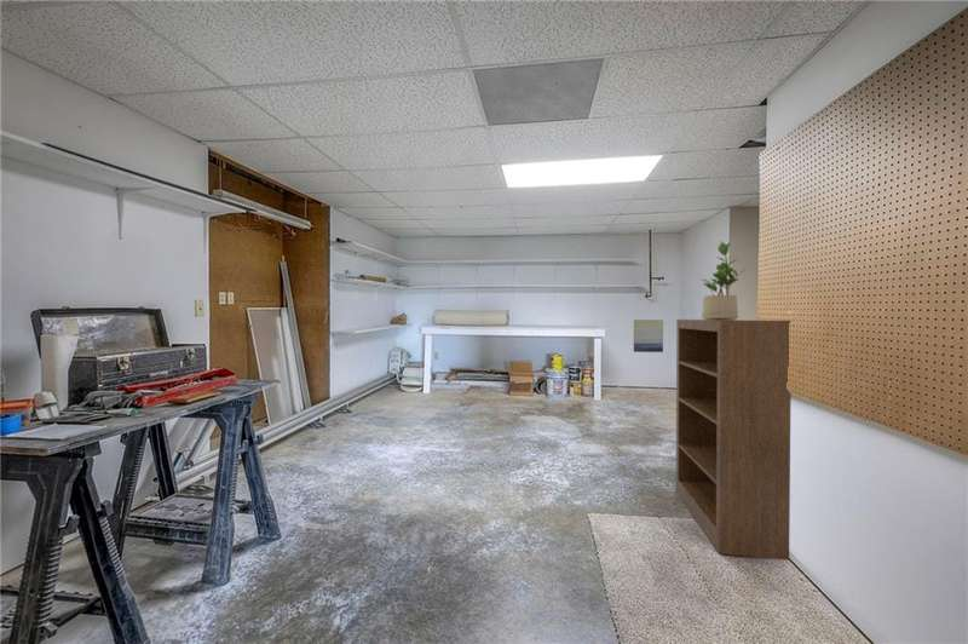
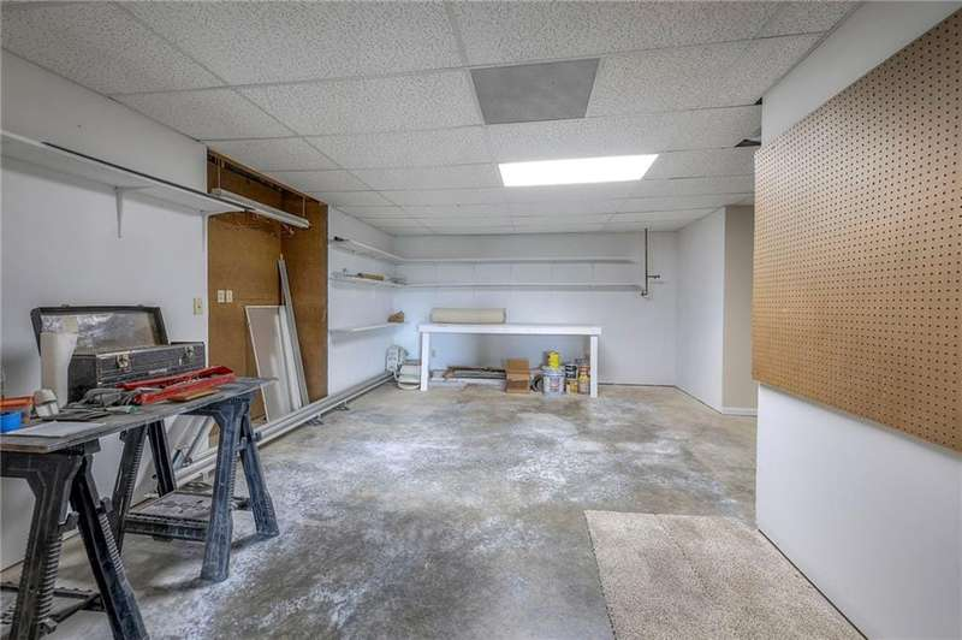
- potted plant (719, 280)
- wall art (647, 335)
- bookshelf (724, 420)
